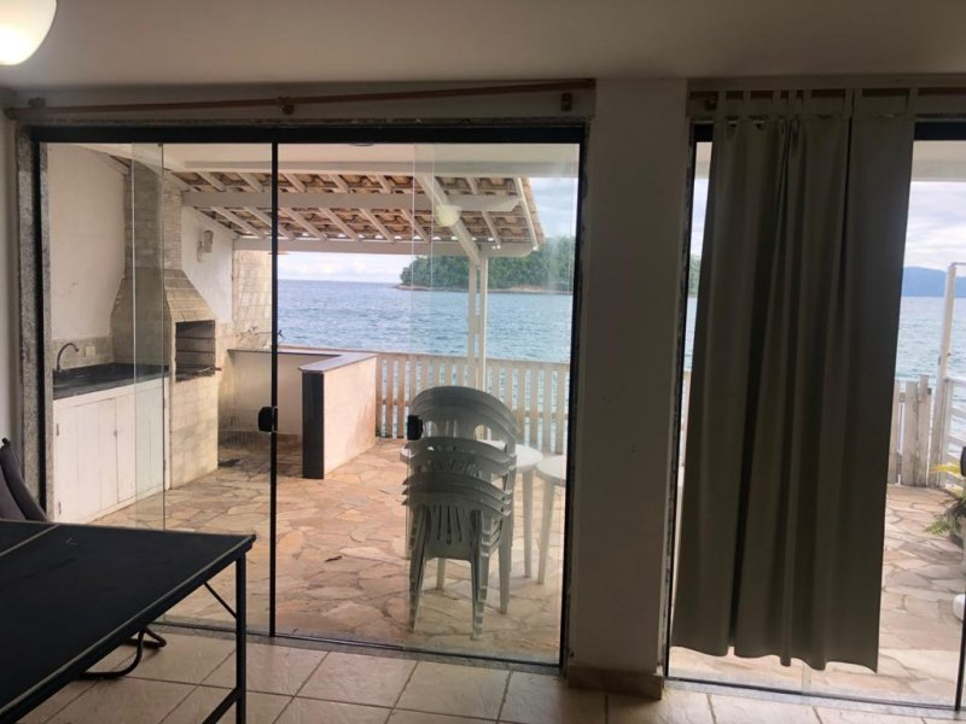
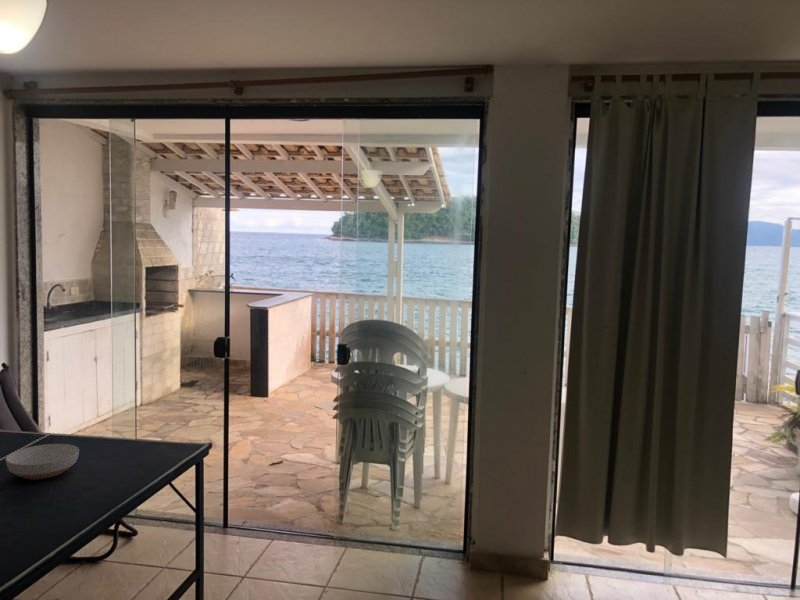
+ bowl (43, 463)
